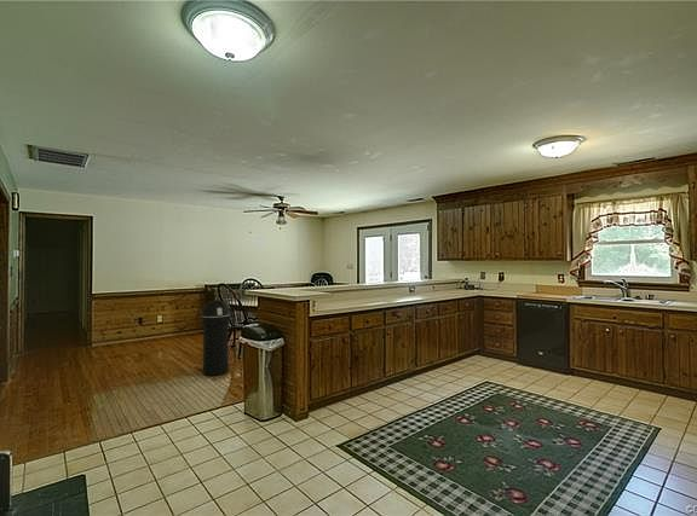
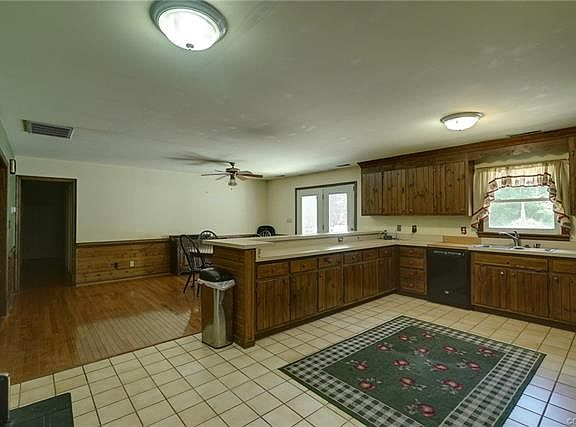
- trash can (215, 336)
